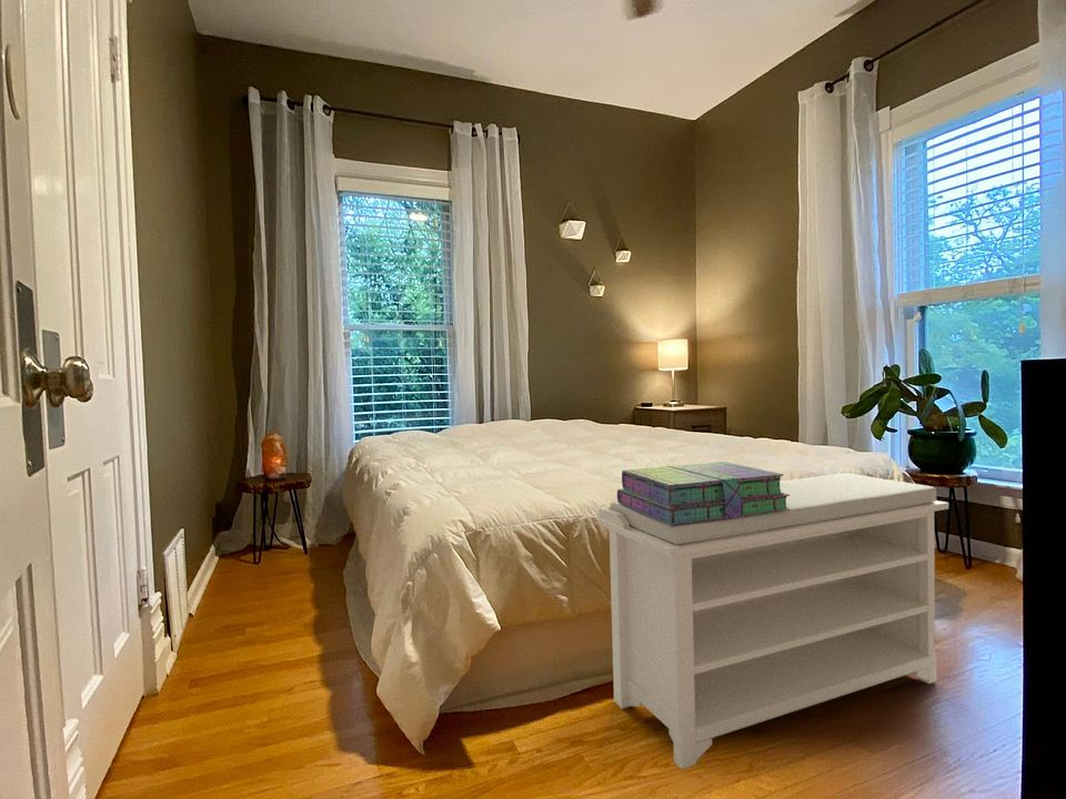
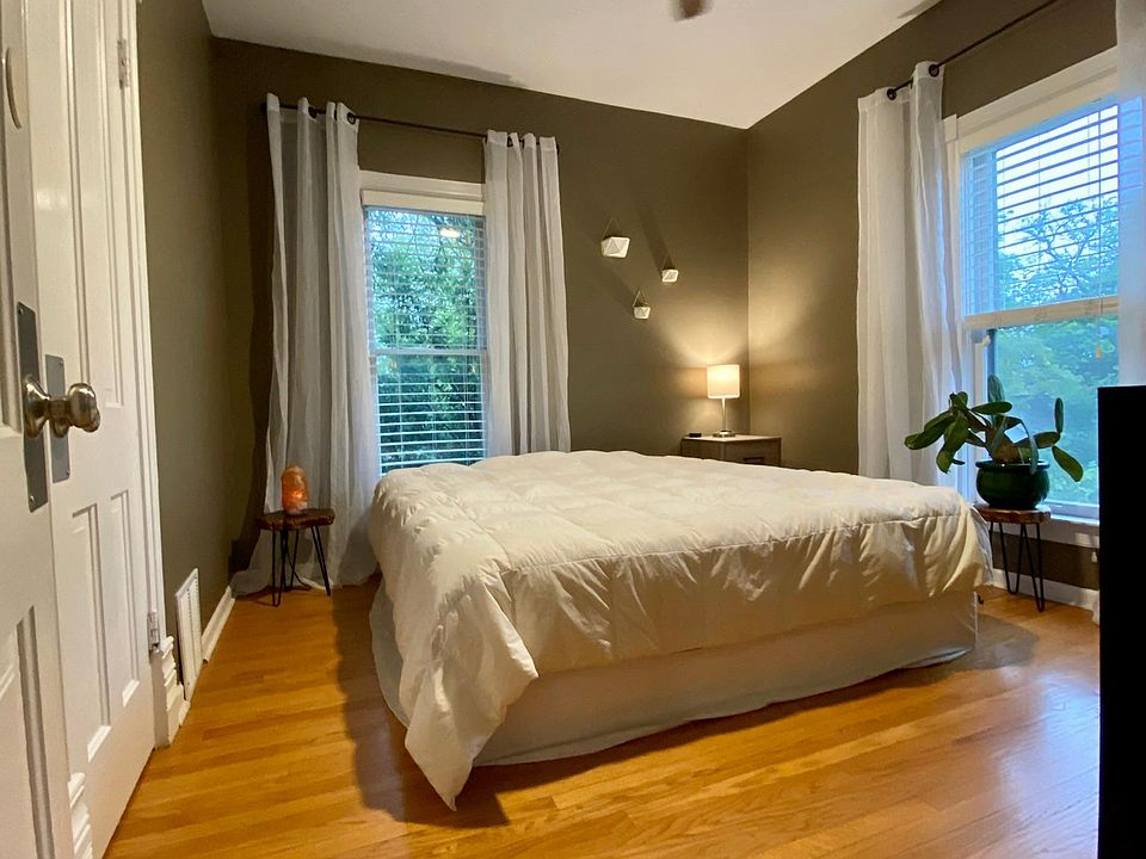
- stack of books (698, 488)
- bench (777, 593)
